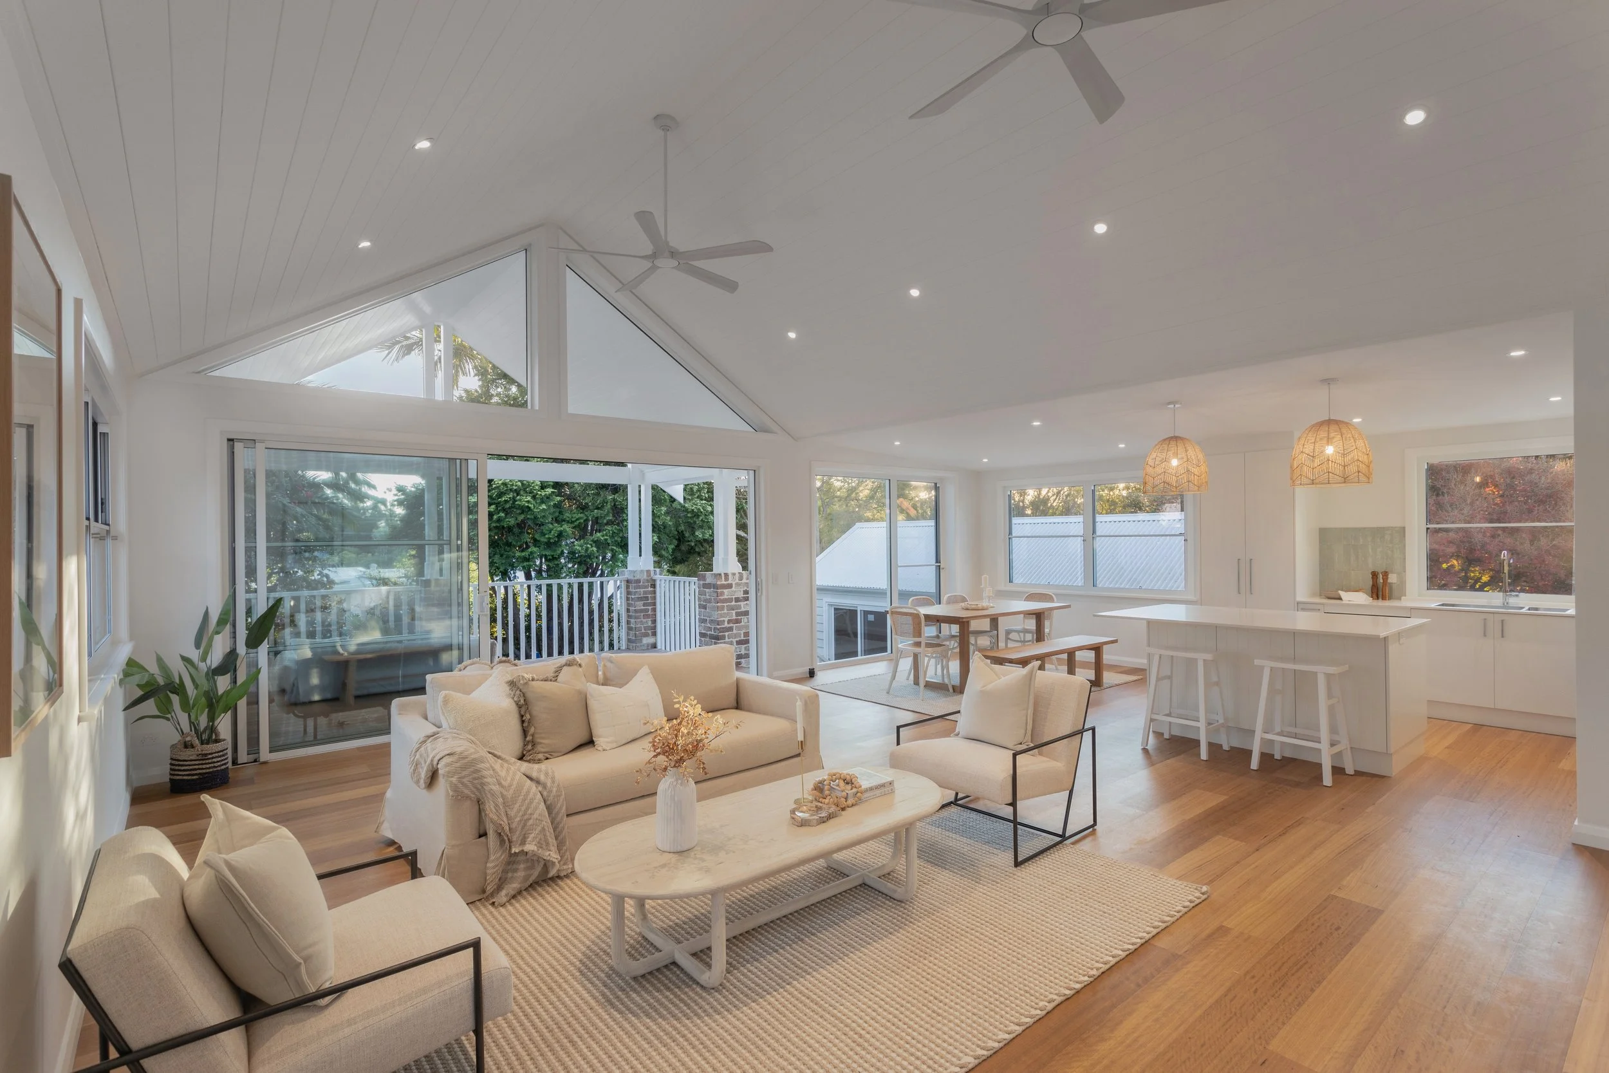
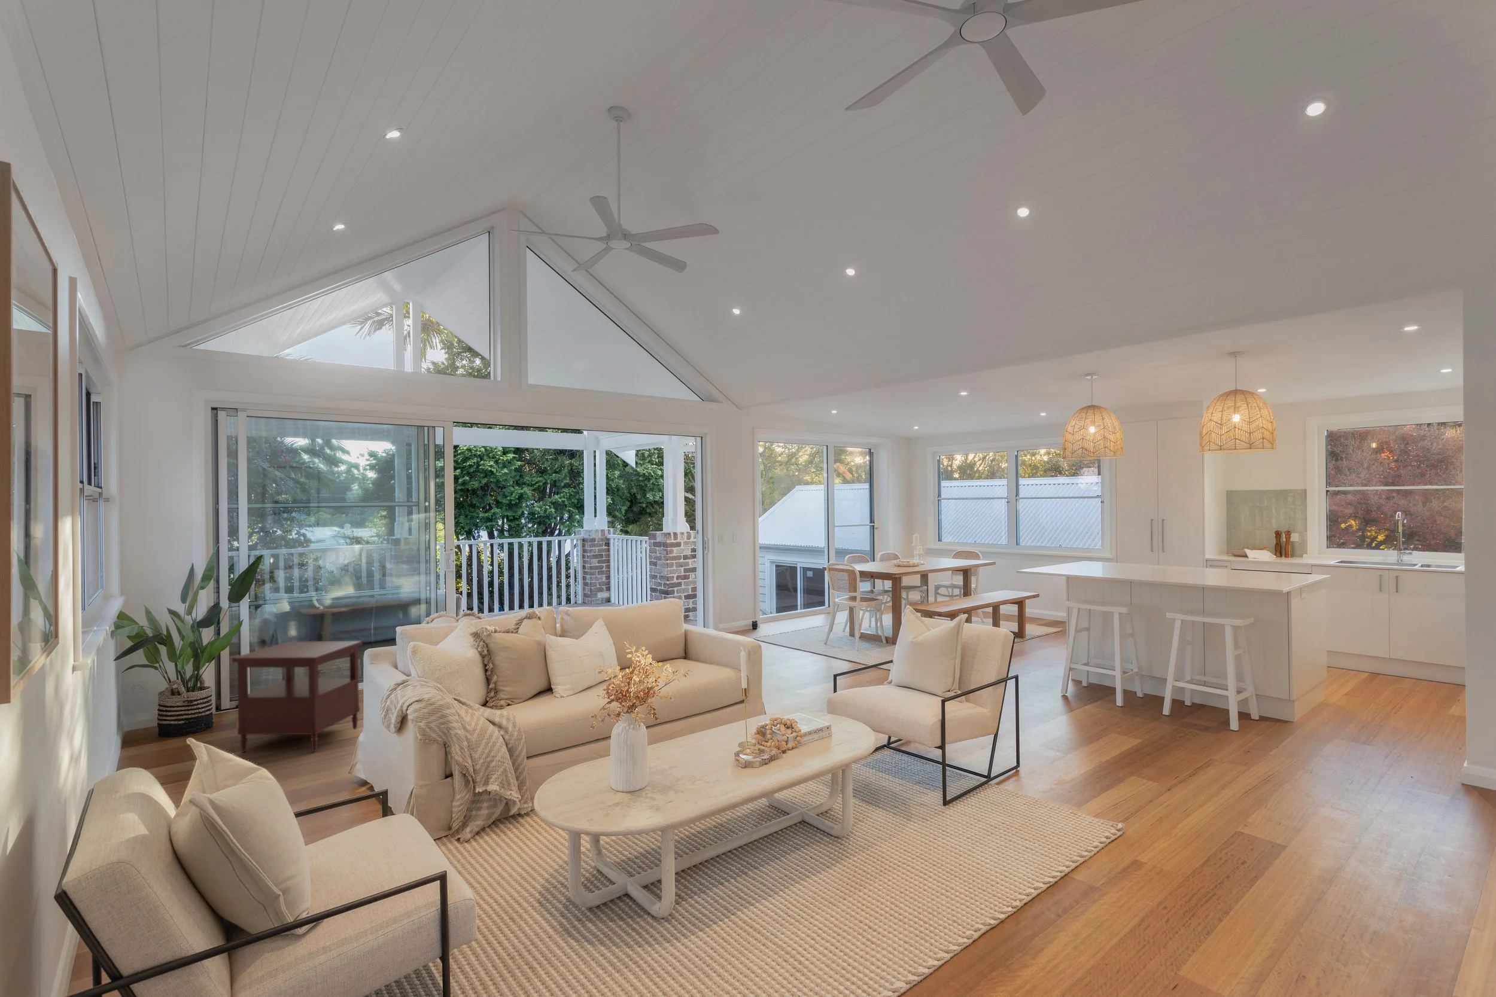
+ side table (301, 694)
